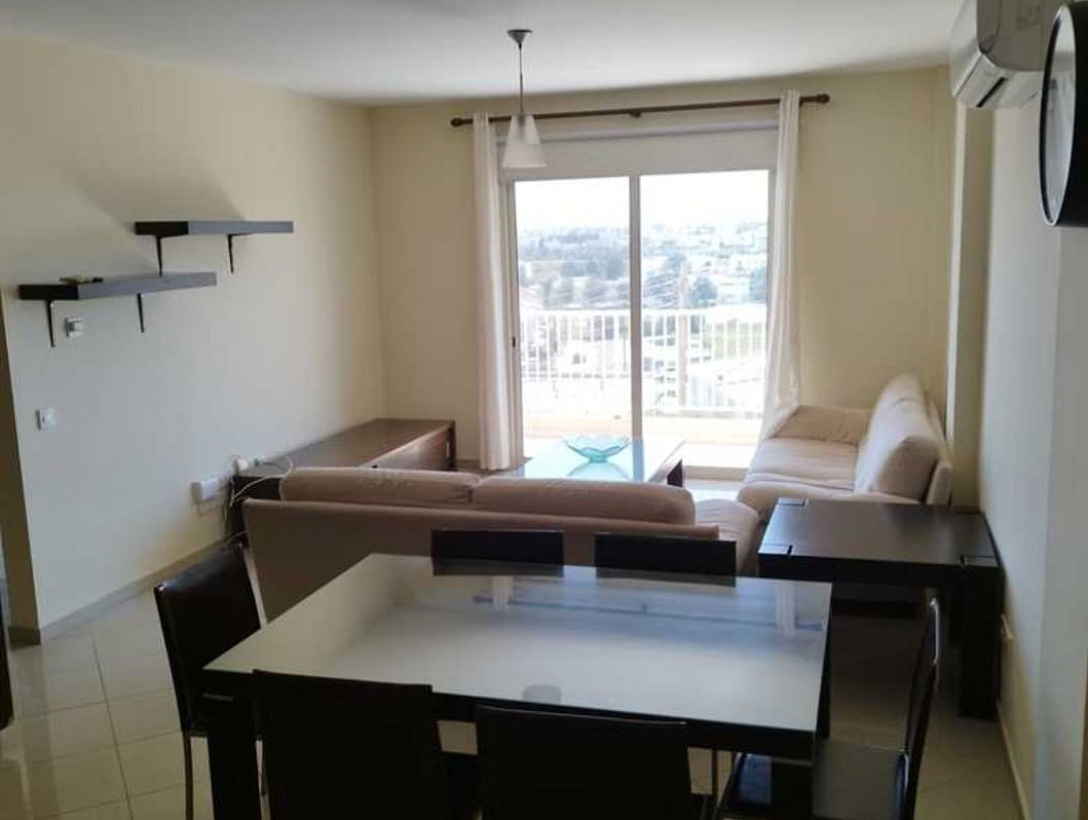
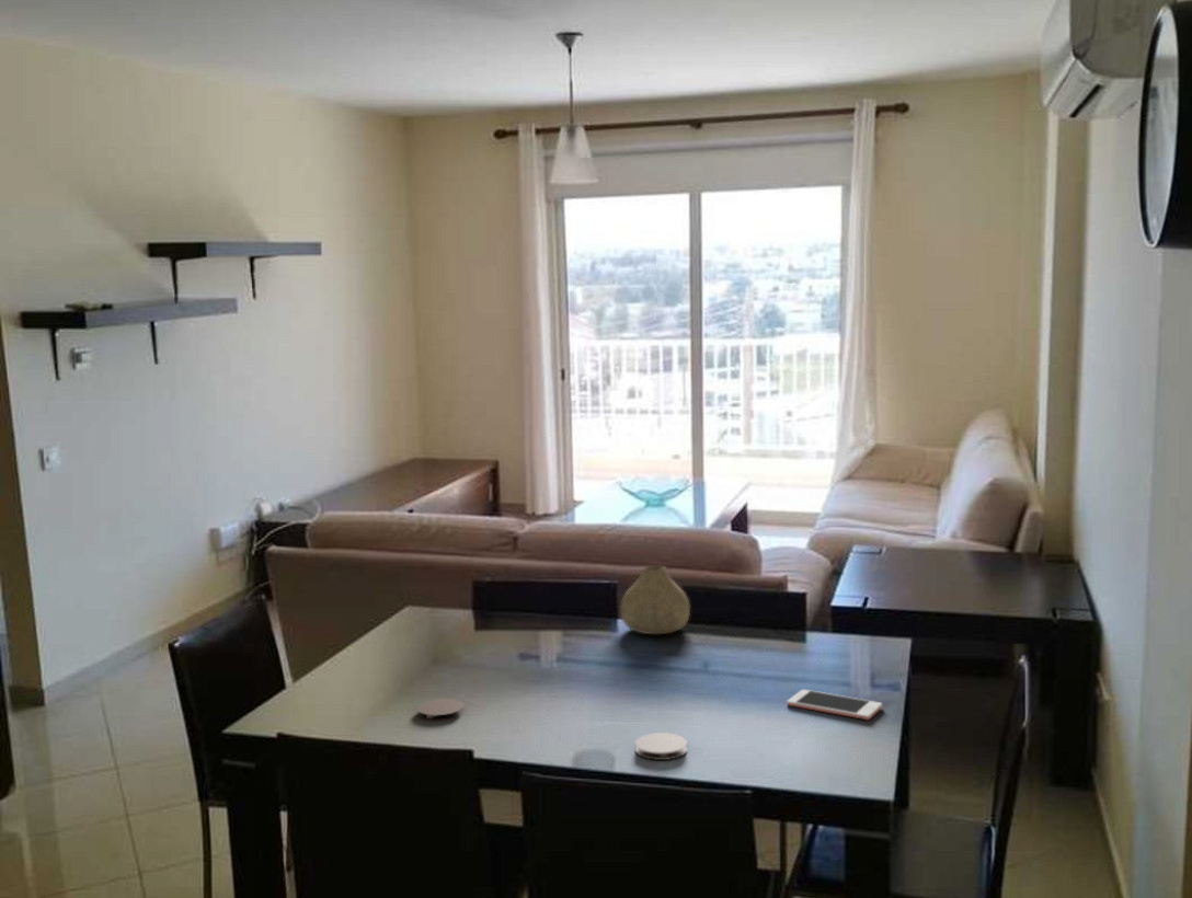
+ coaster (661, 746)
+ vase (654, 598)
+ cell phone (834, 704)
+ coaster (440, 710)
